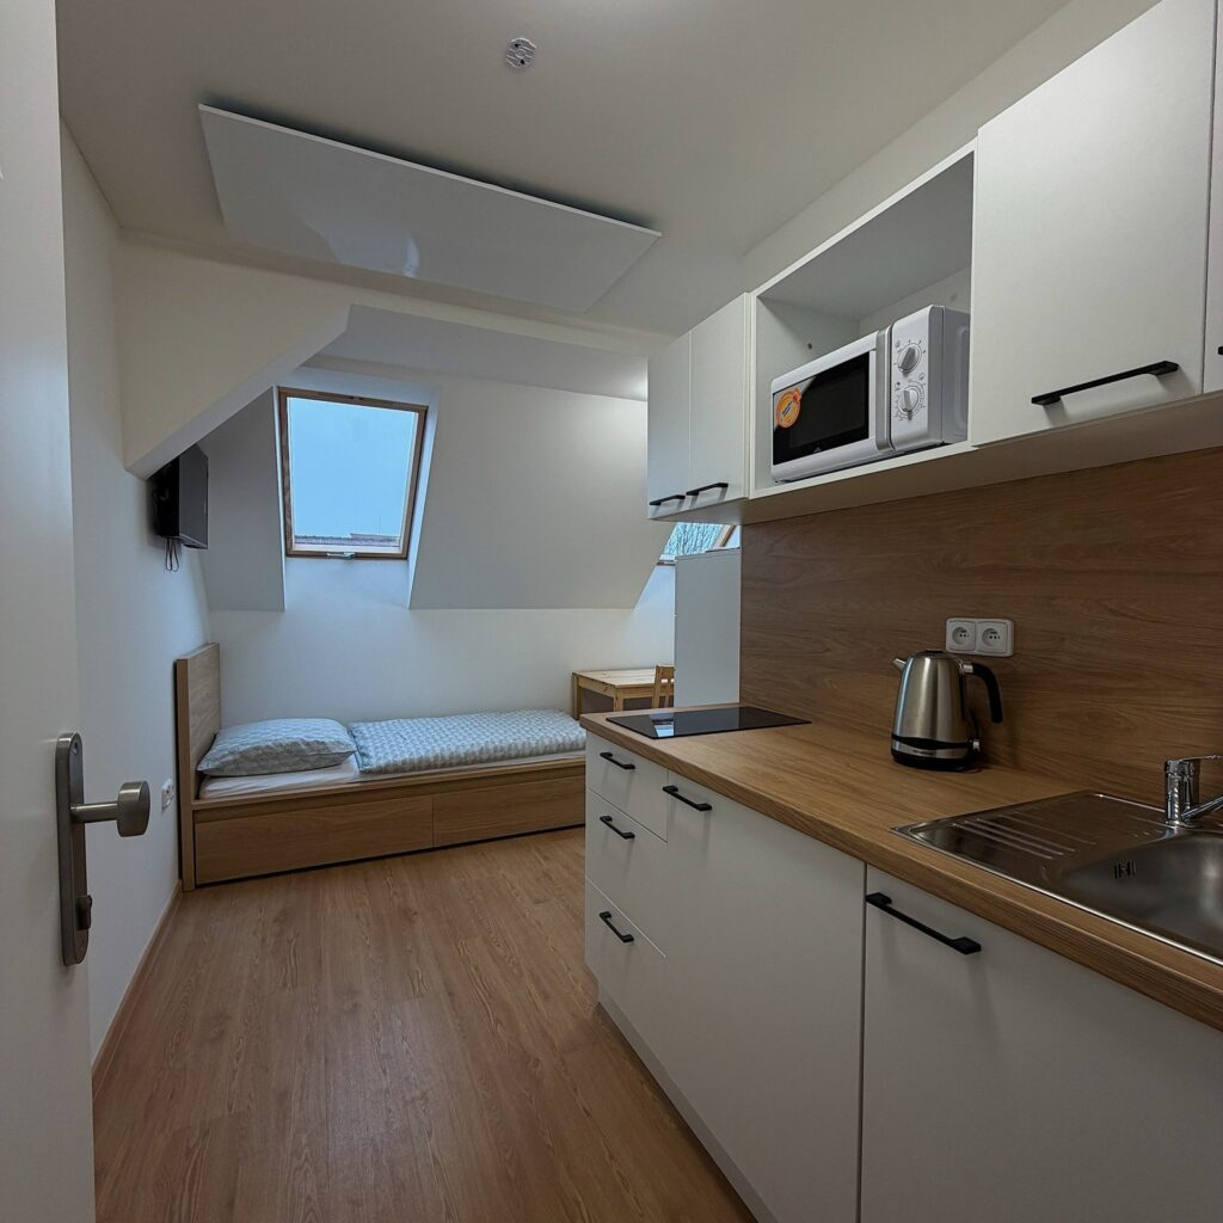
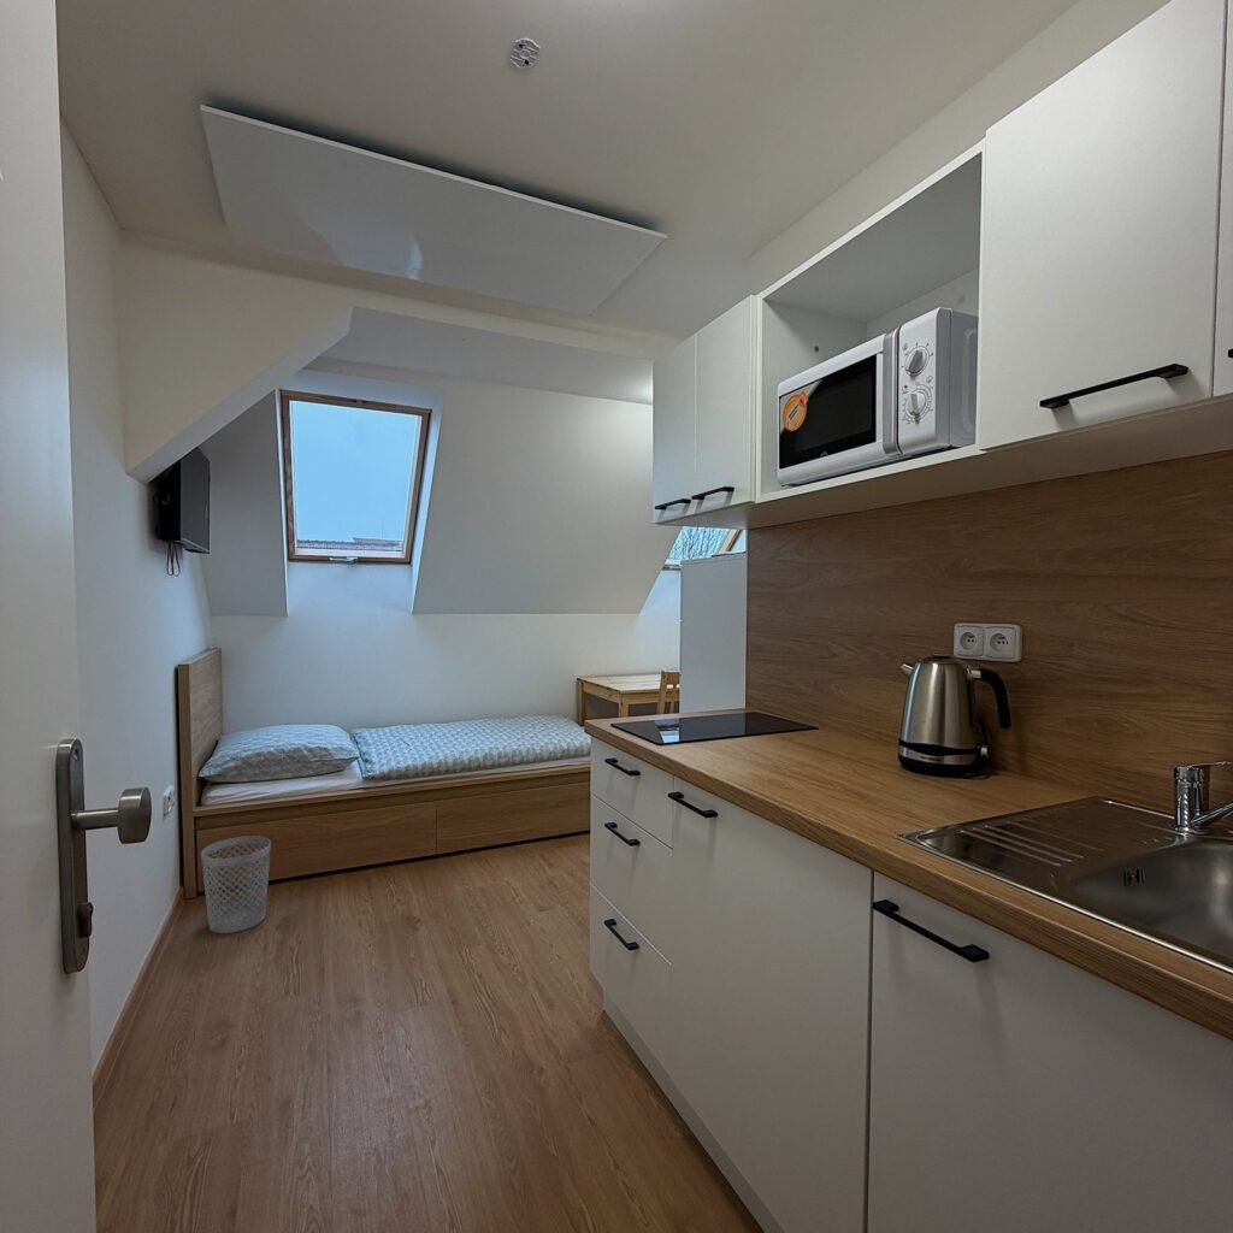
+ wastebasket (237, 884)
